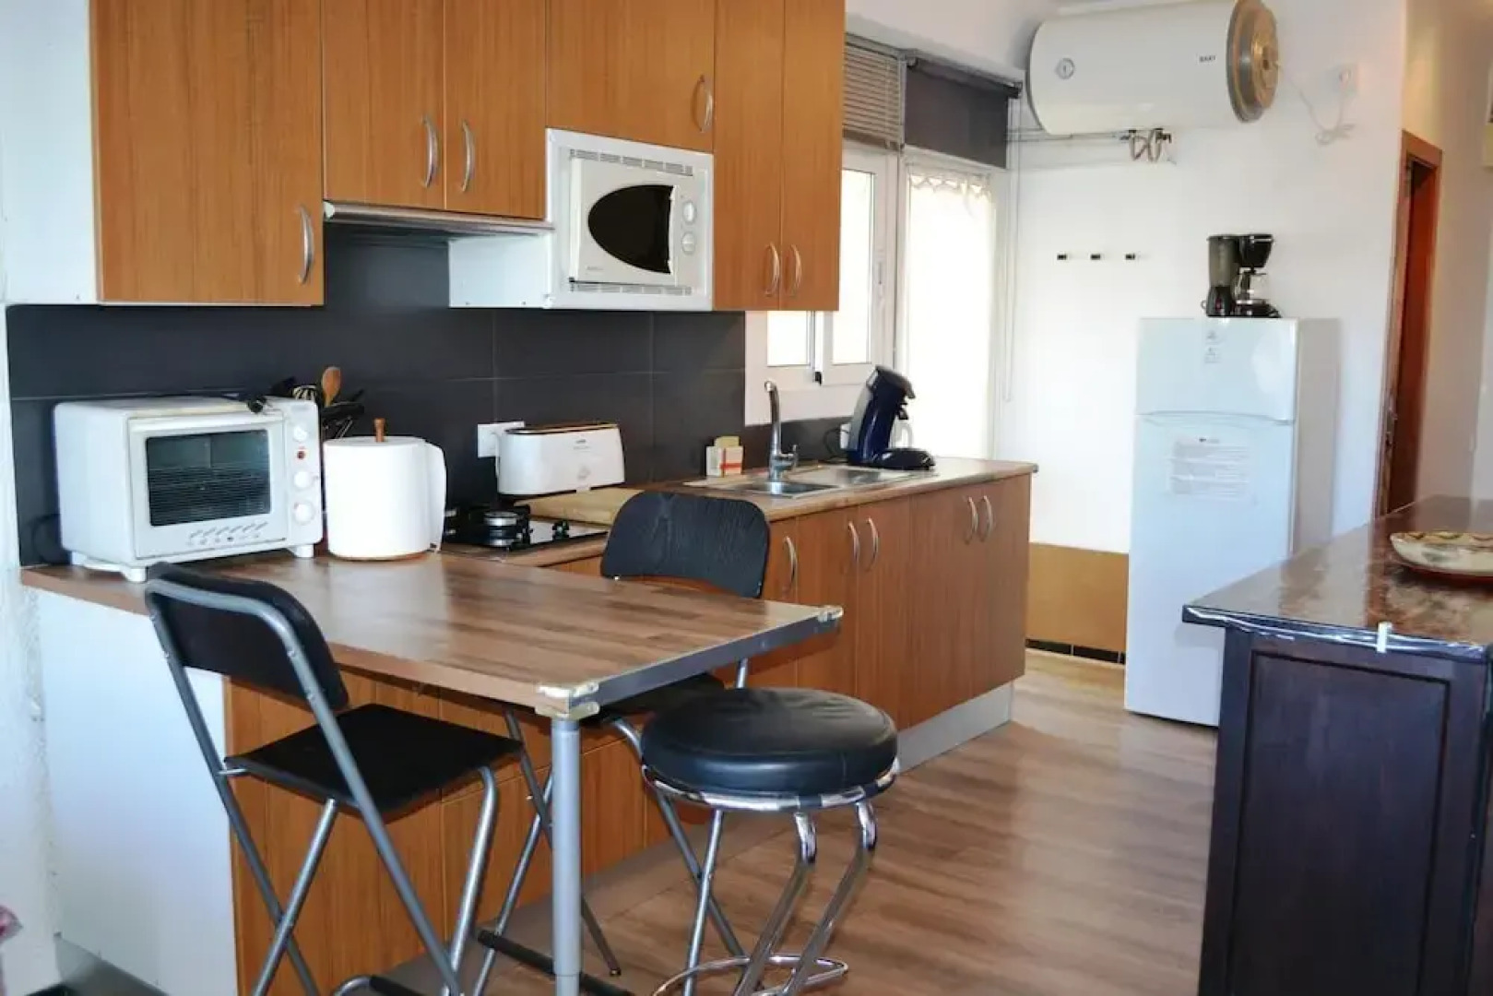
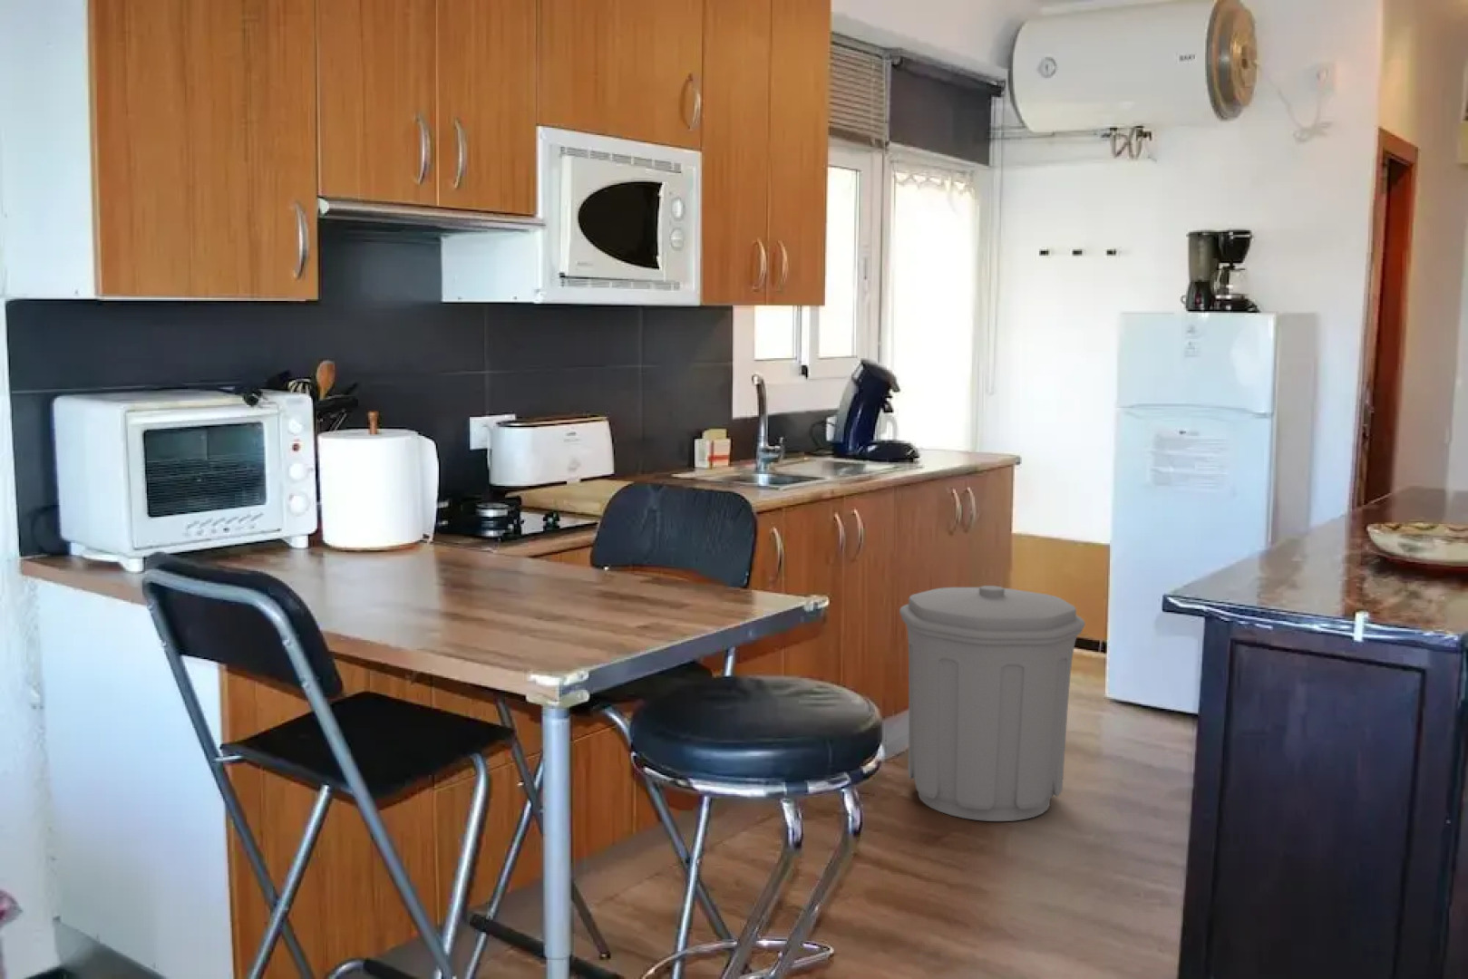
+ trash can (987, 694)
